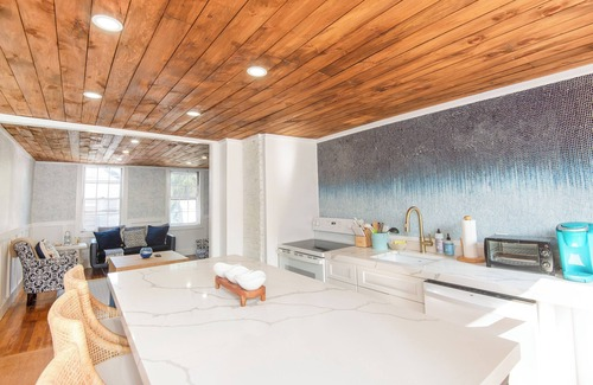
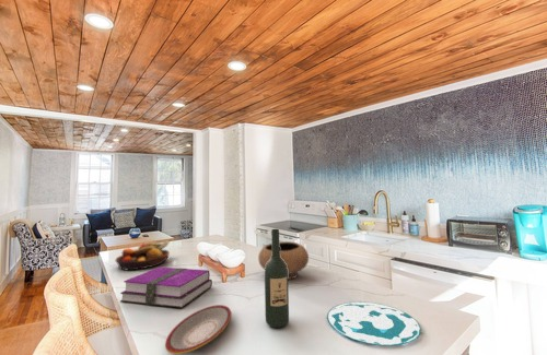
+ plate (201, 329)
+ fruit bowl (143, 252)
+ bowl (283, 260)
+ hardback book (168, 284)
+ plate (371, 316)
+ wine bottle (276, 275)
